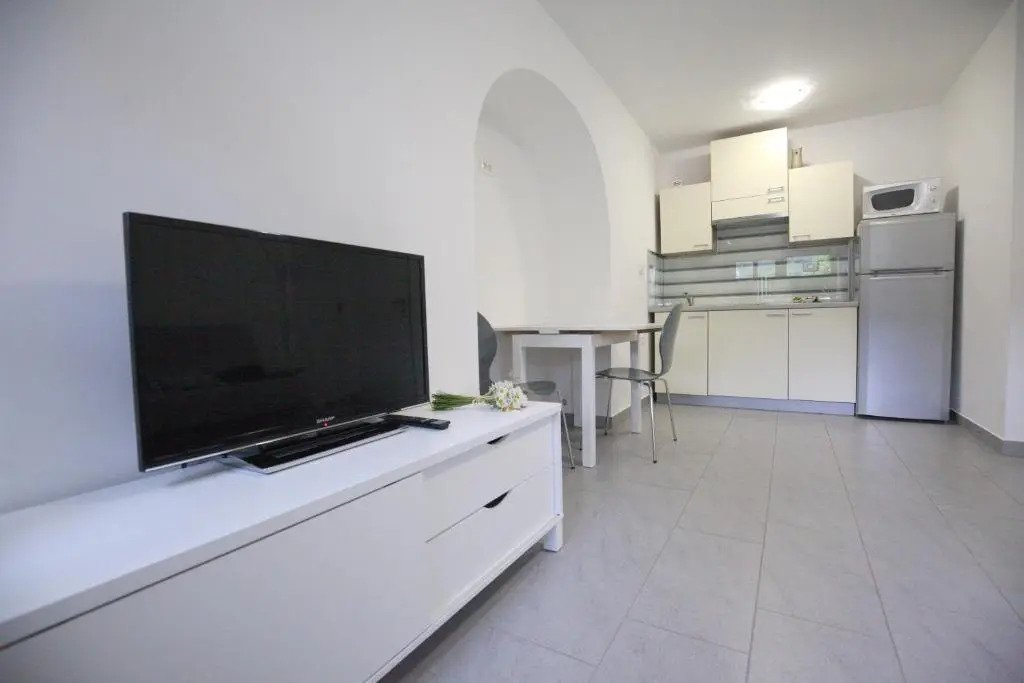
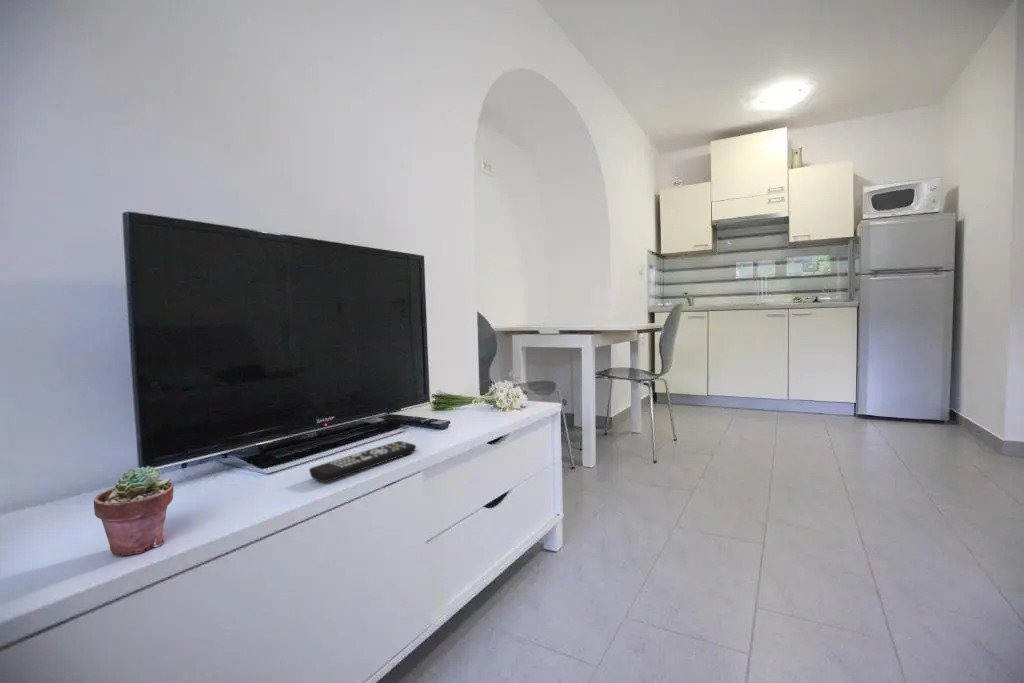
+ potted succulent (136, 506)
+ remote control (367, 459)
